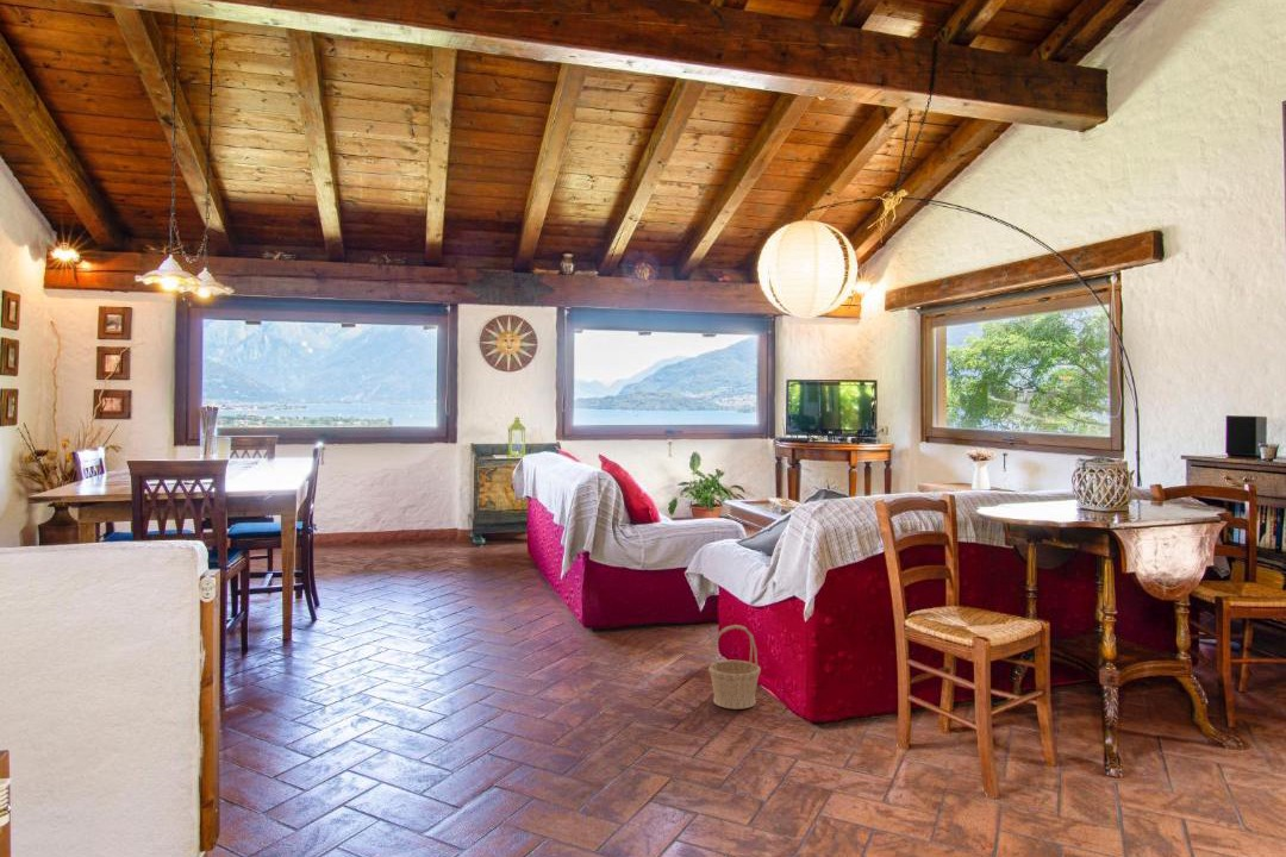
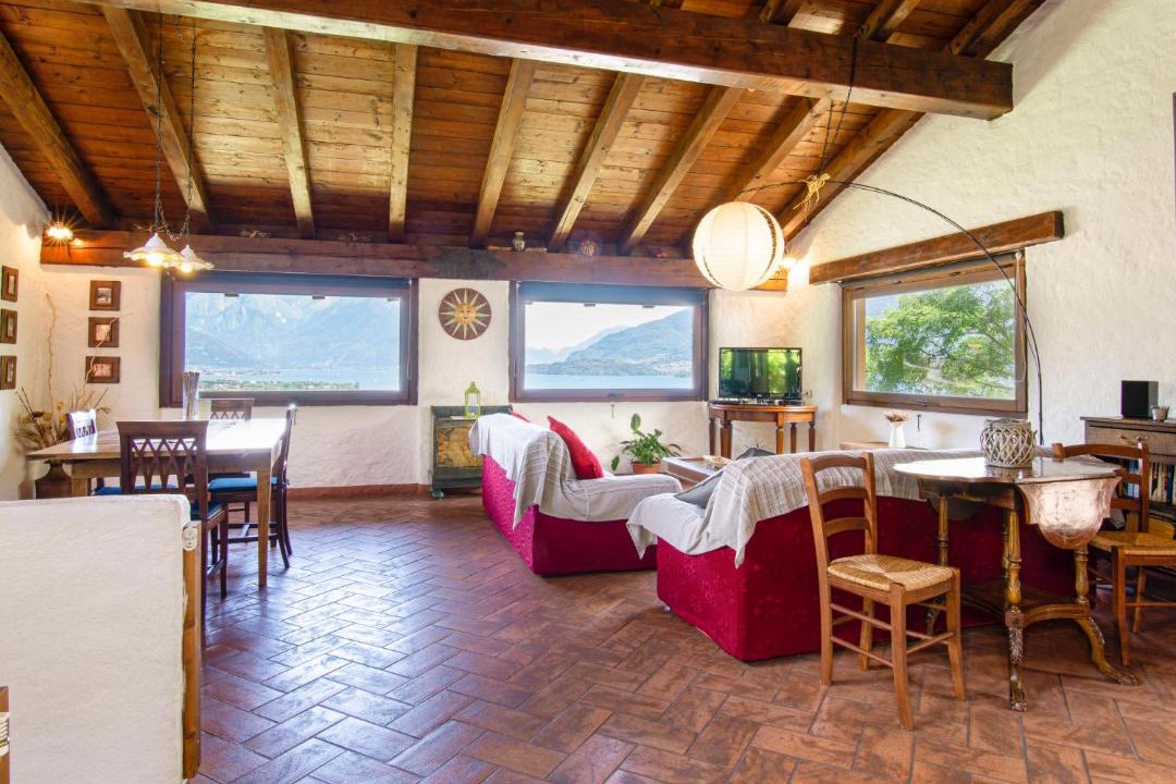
- basket (733, 663)
